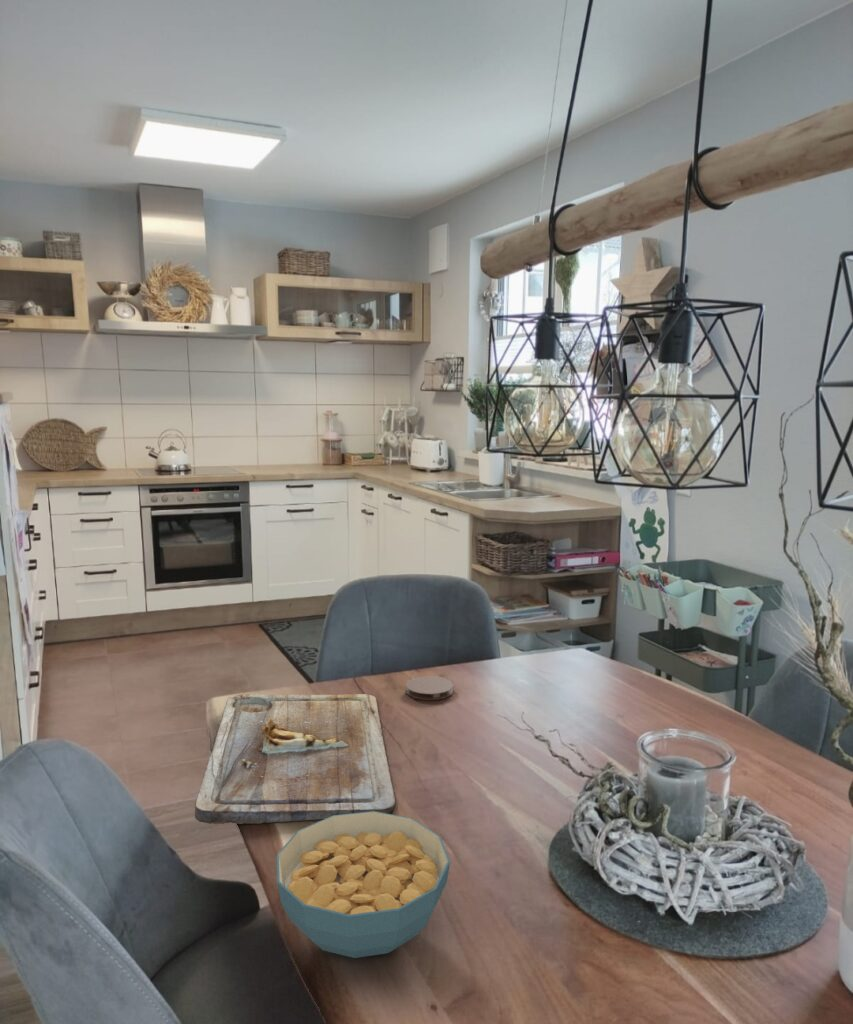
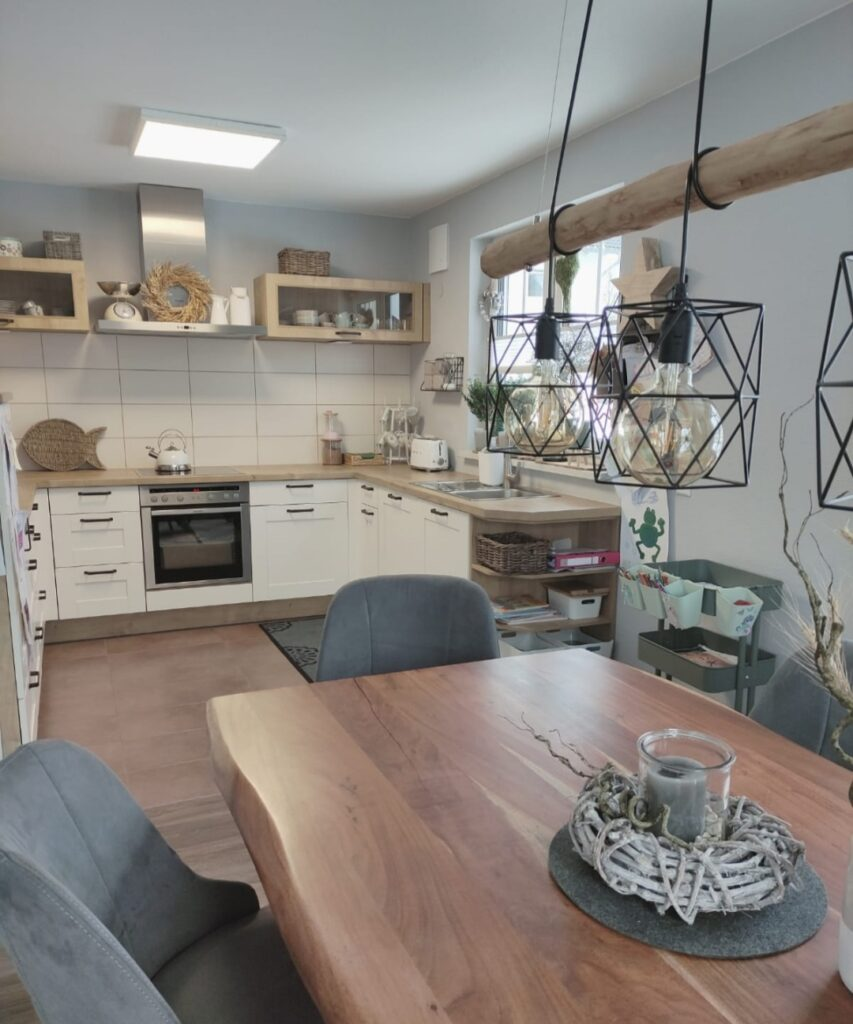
- cereal bowl (363, 896)
- coaster (429, 687)
- cutting board (300, 734)
